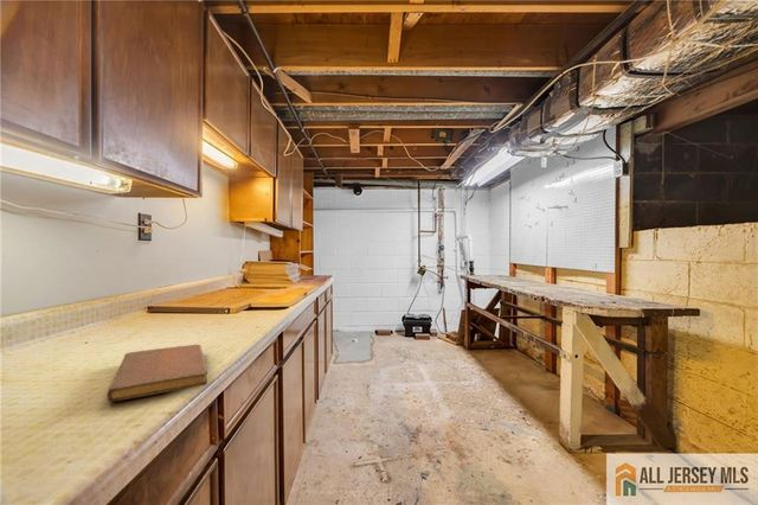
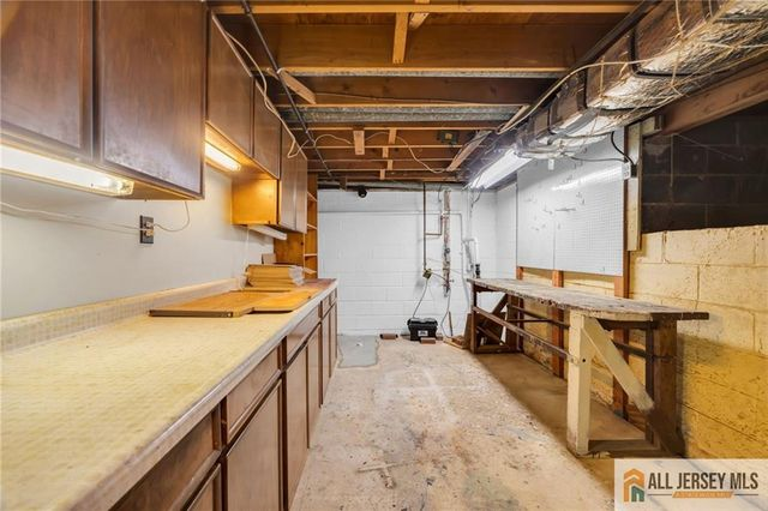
- notebook (162, 367)
